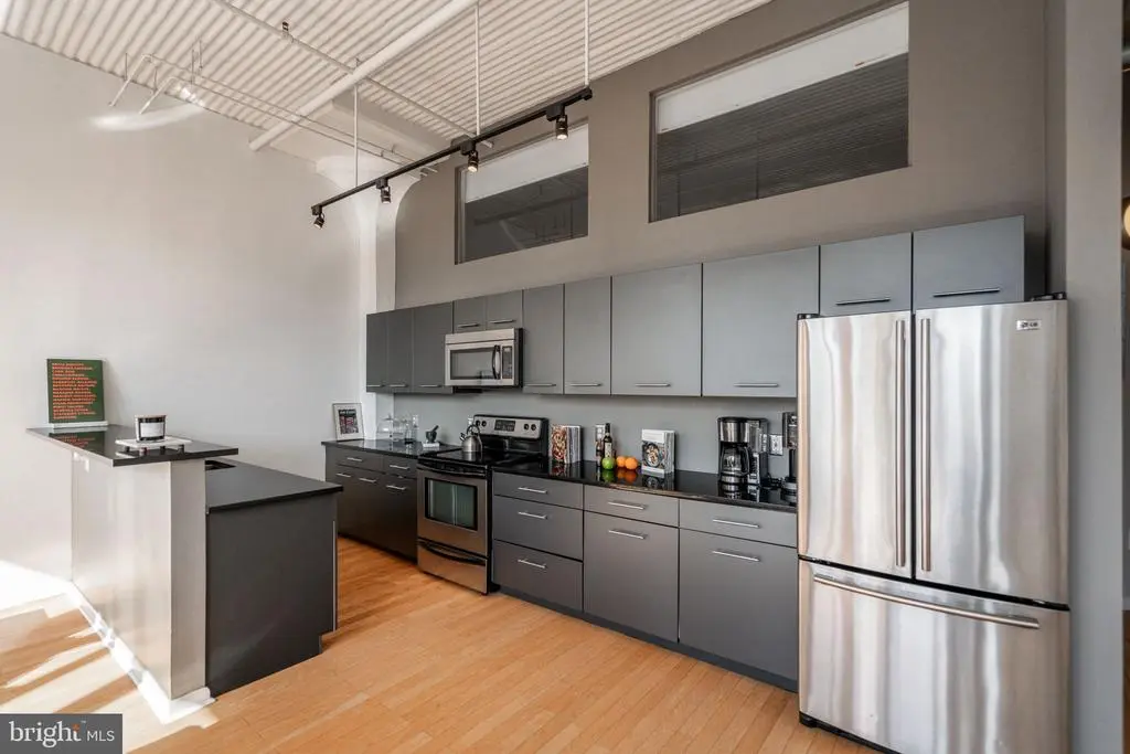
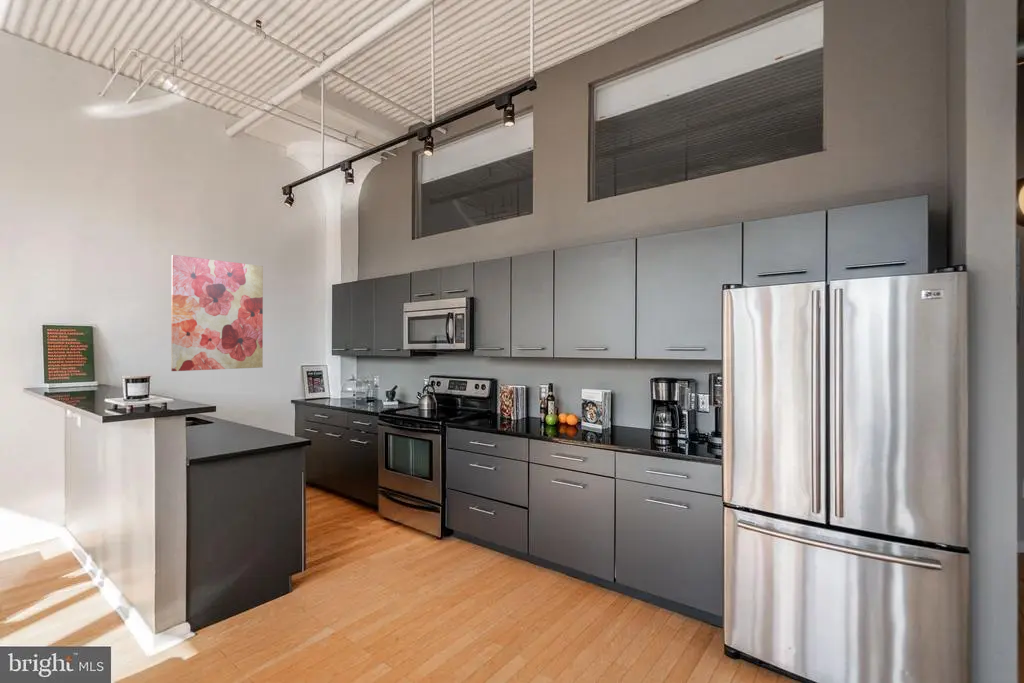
+ wall art (220, 315)
